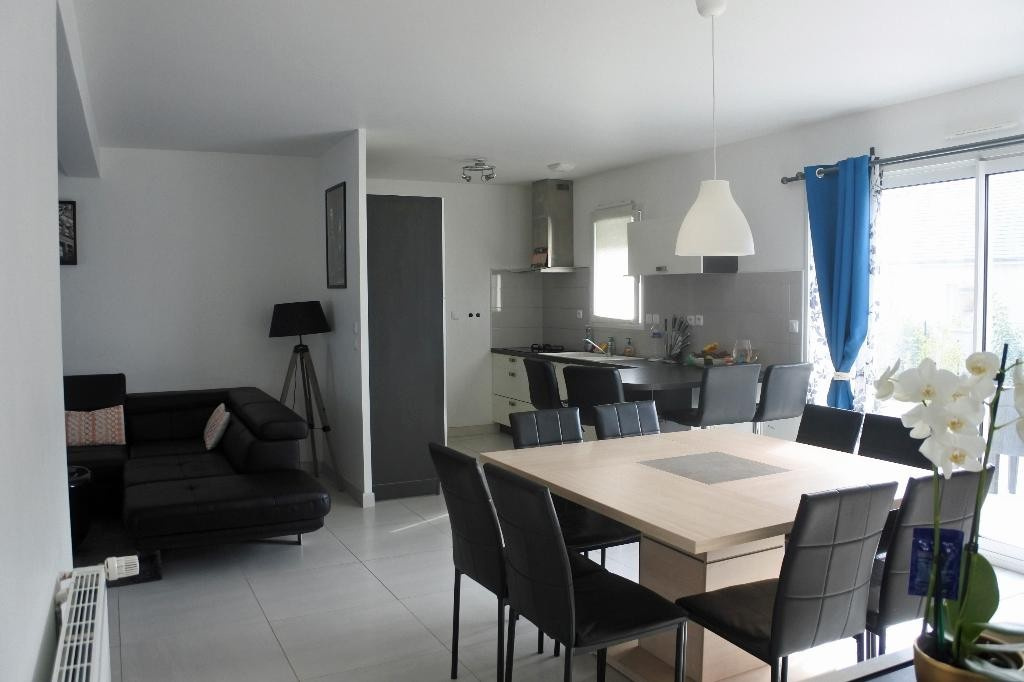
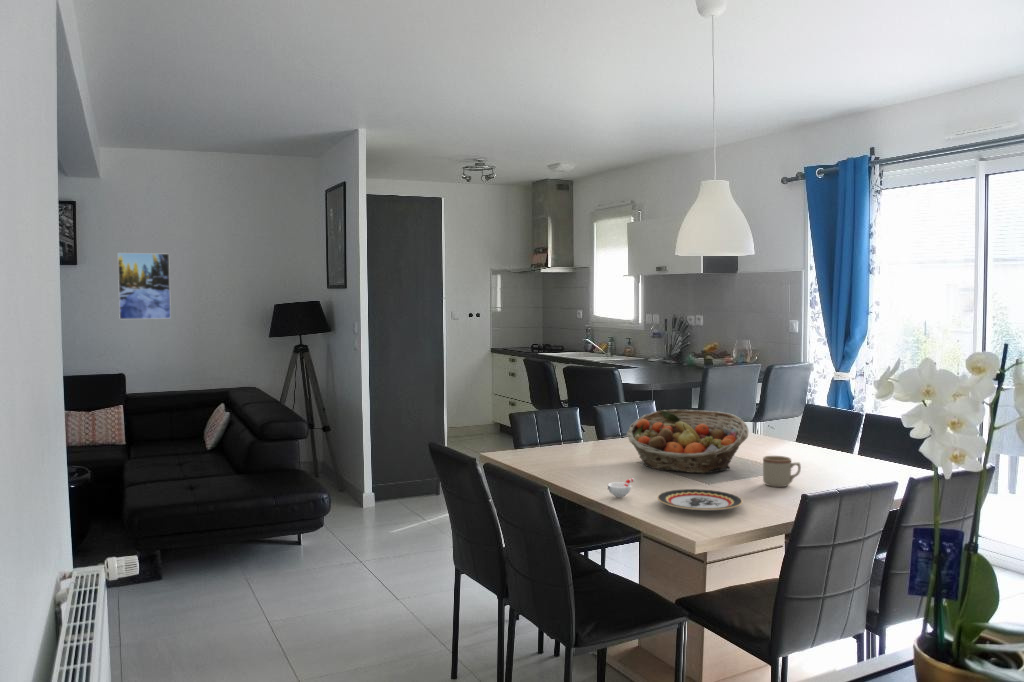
+ cup (621, 488)
+ mug (781, 471)
+ fruit basket (686, 440)
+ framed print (144, 286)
+ plate (699, 502)
